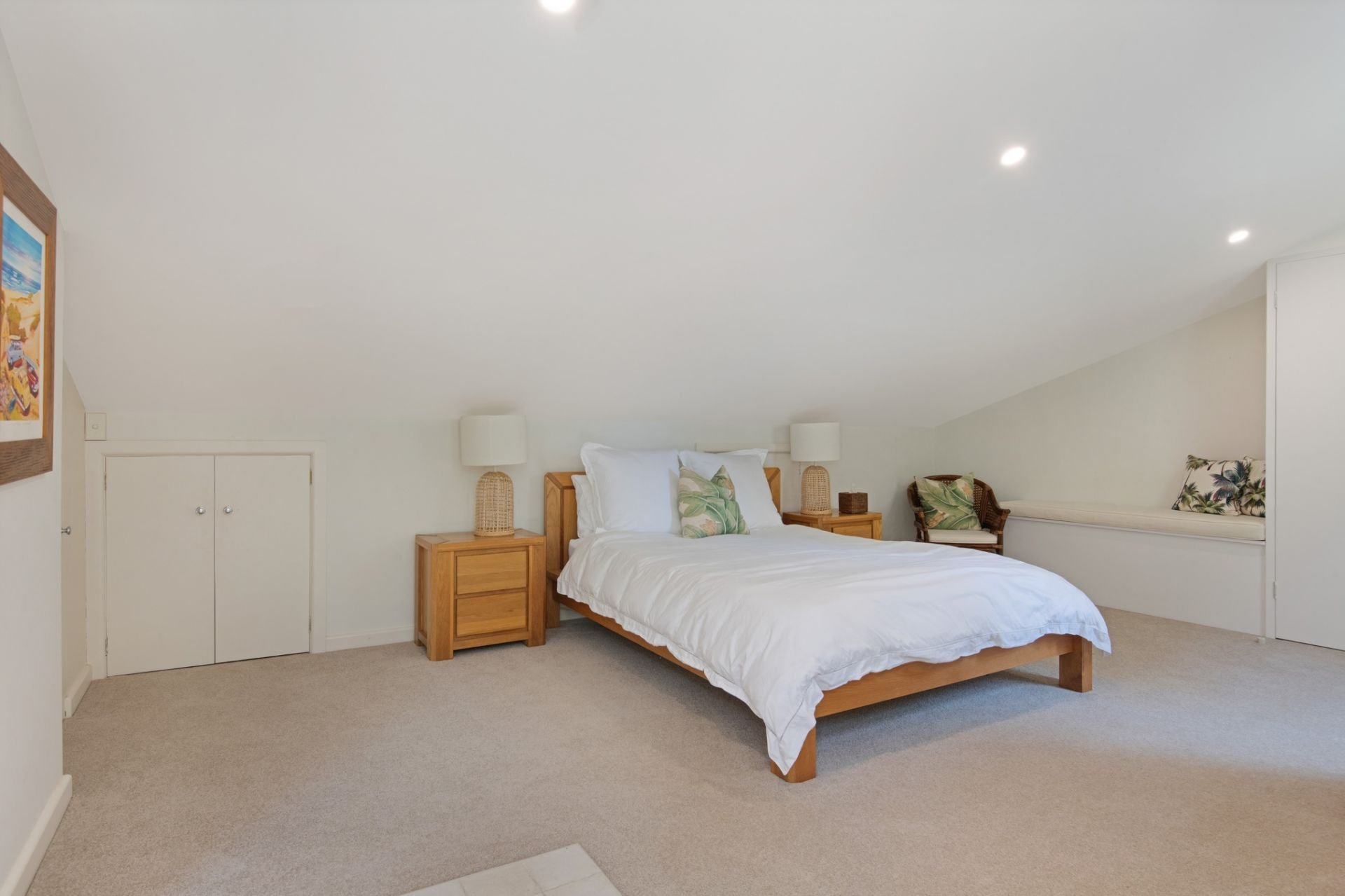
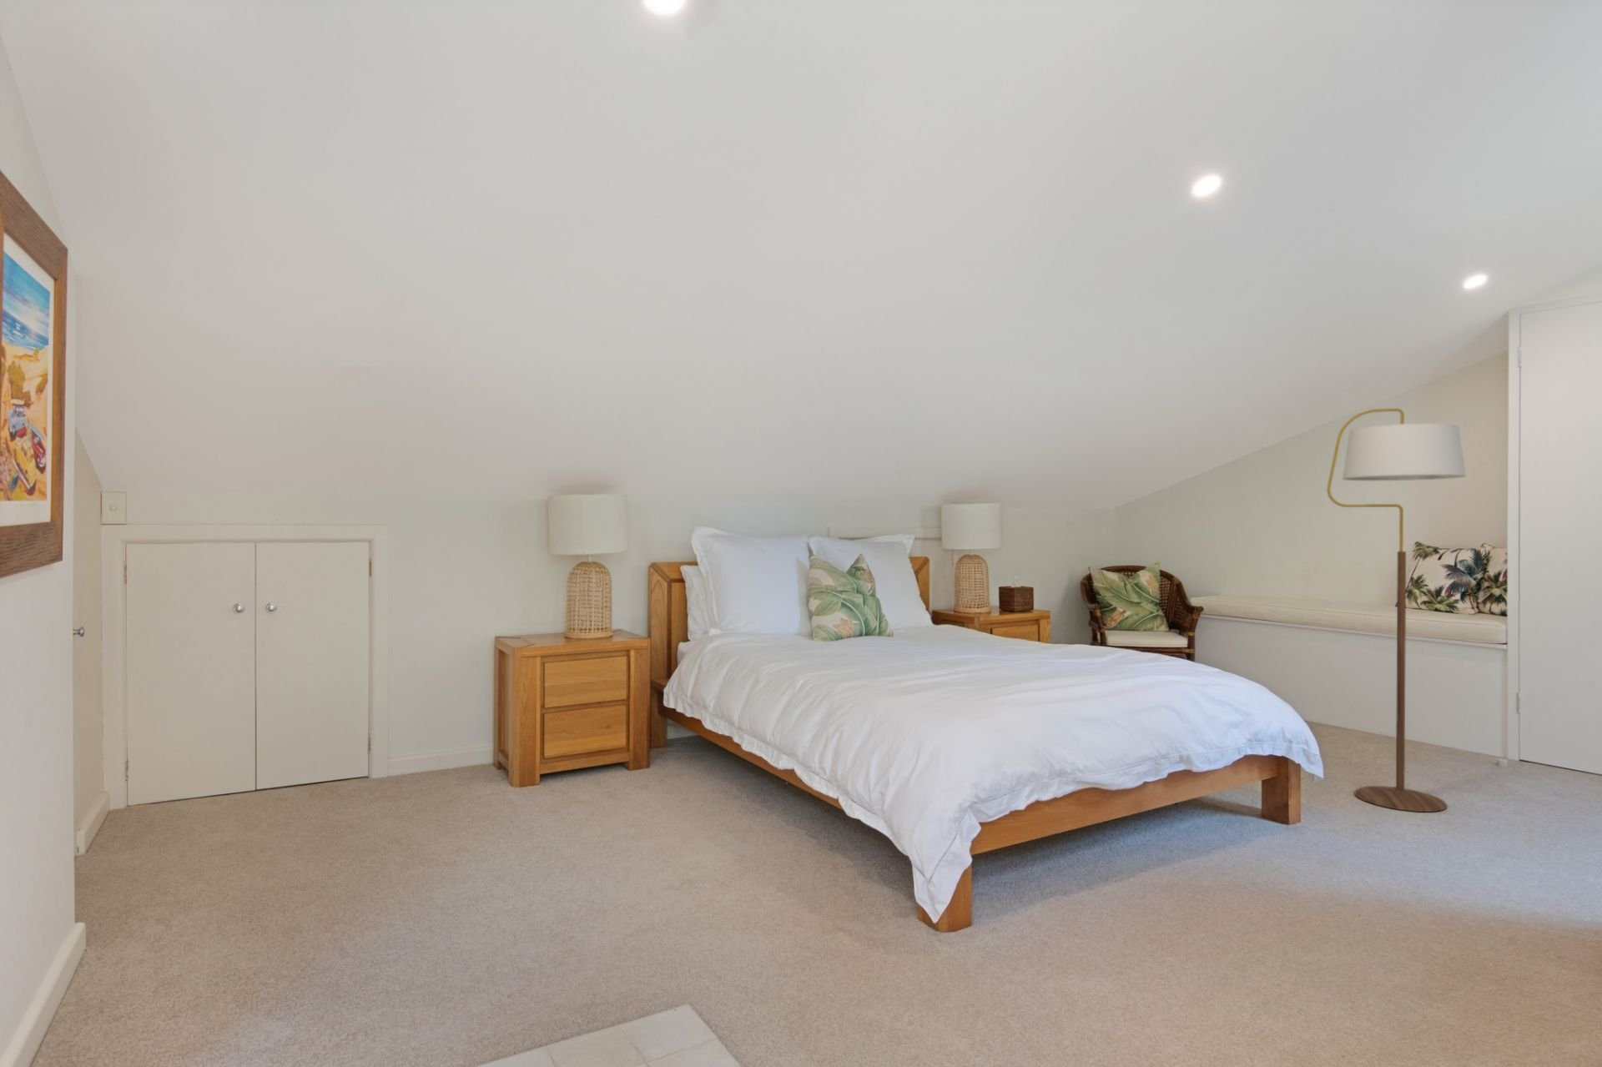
+ floor lamp (1397, 604)
